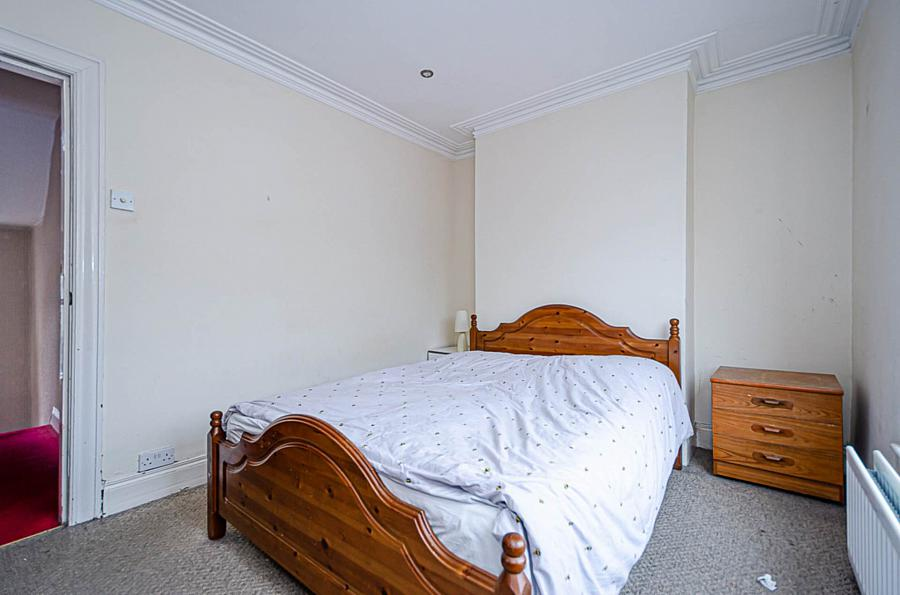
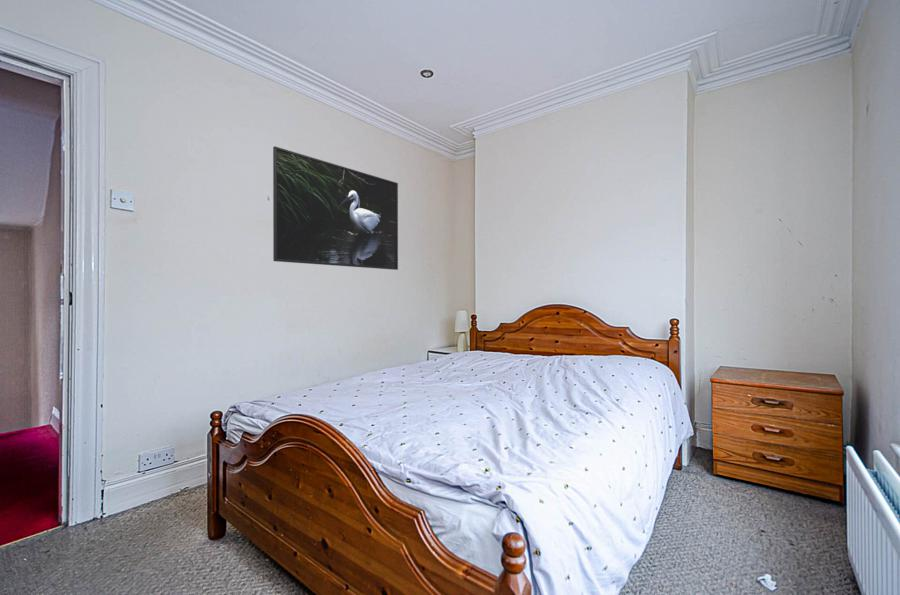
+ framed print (344, 216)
